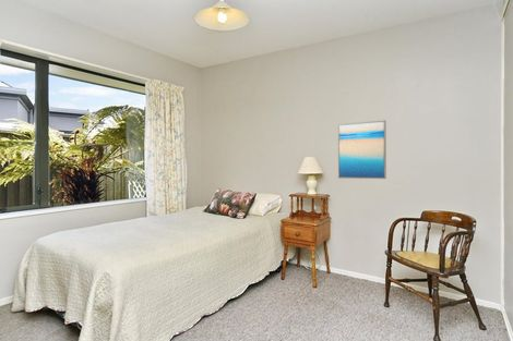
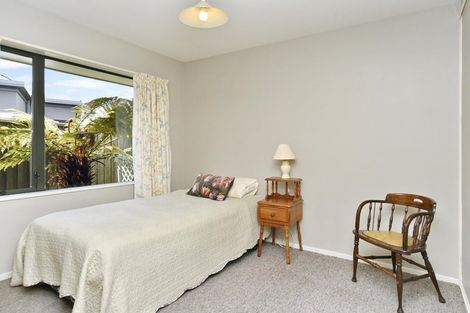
- wall art (360, 150)
